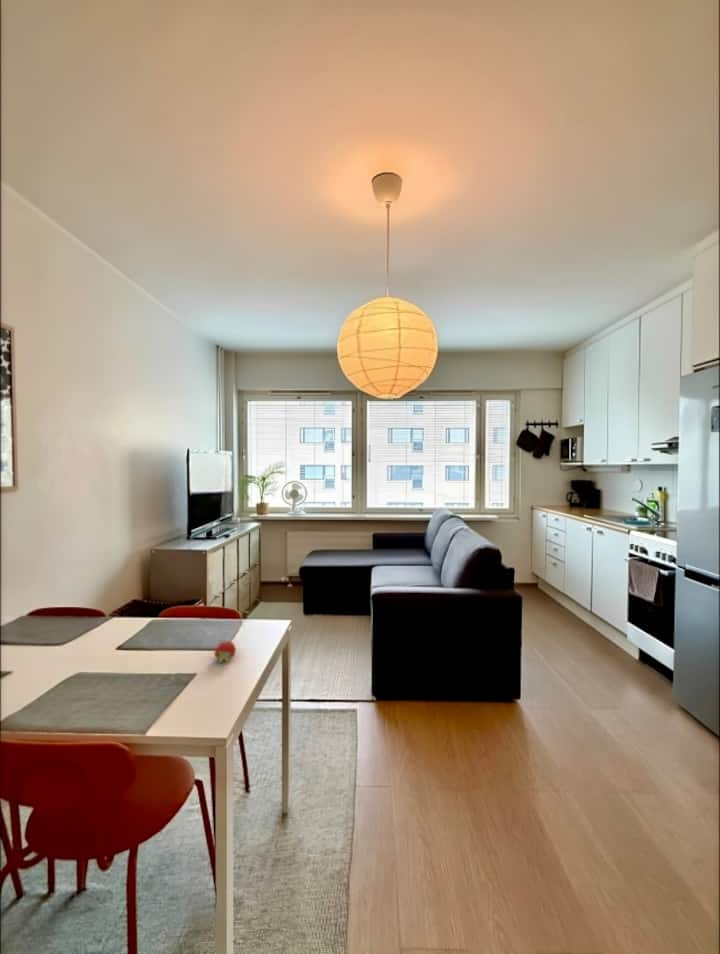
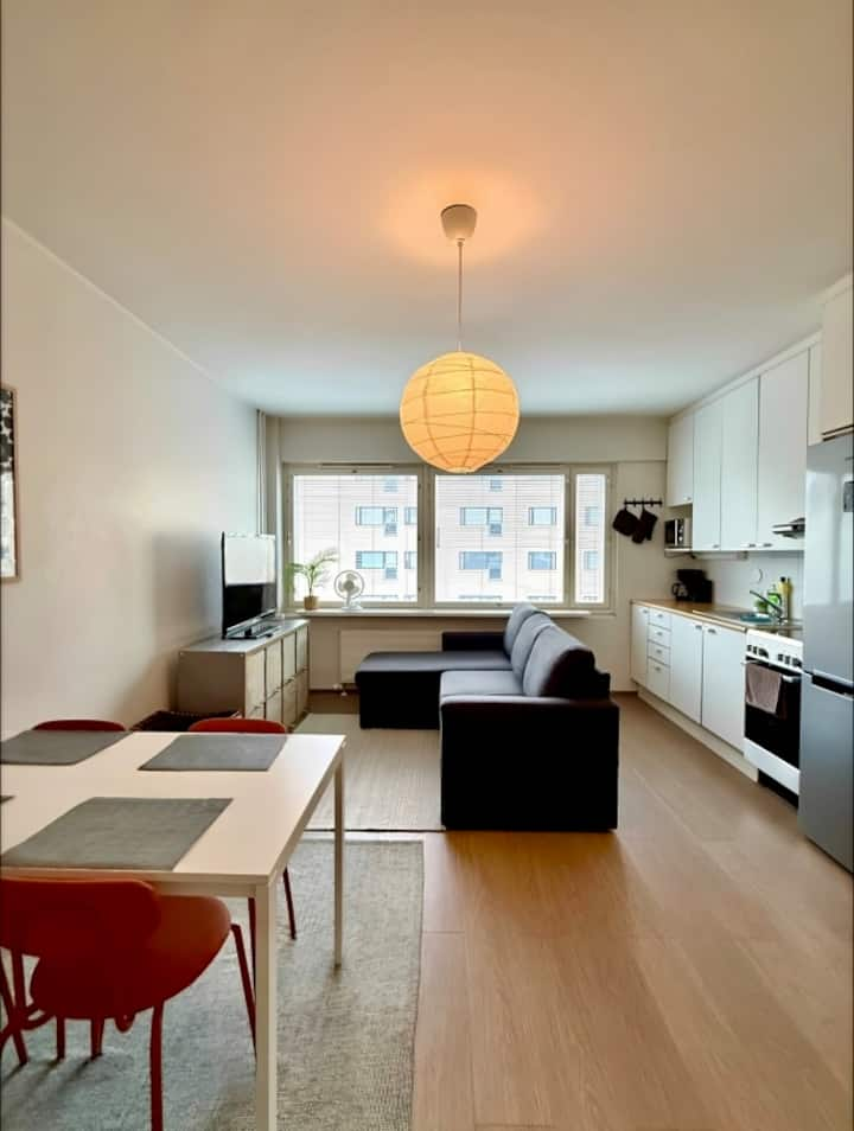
- fruit (225, 651)
